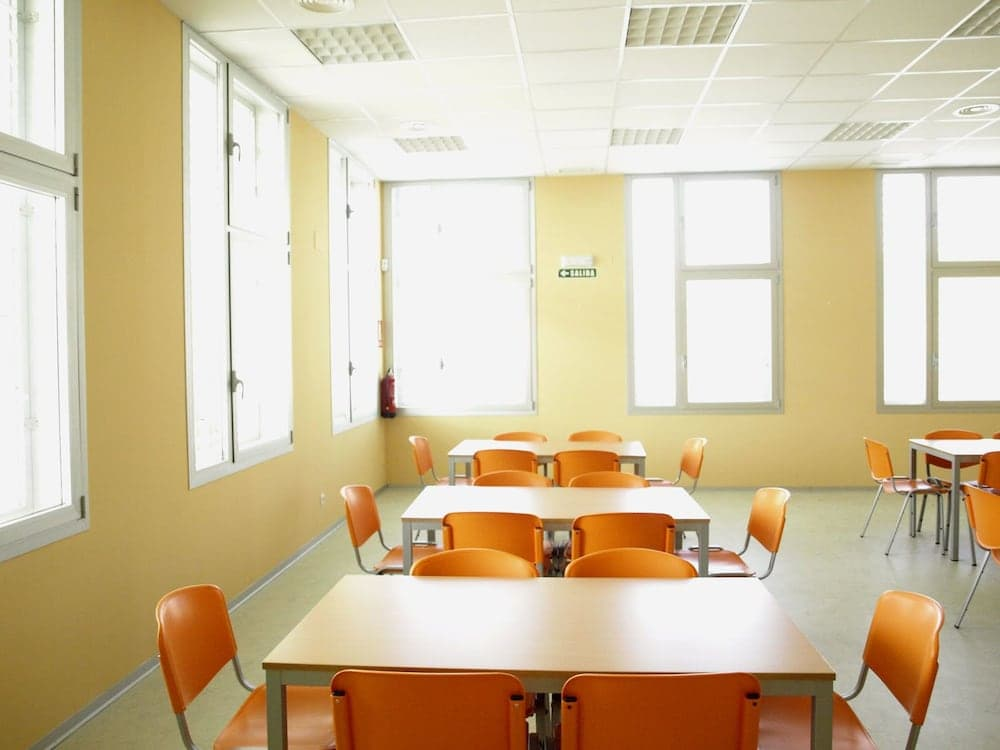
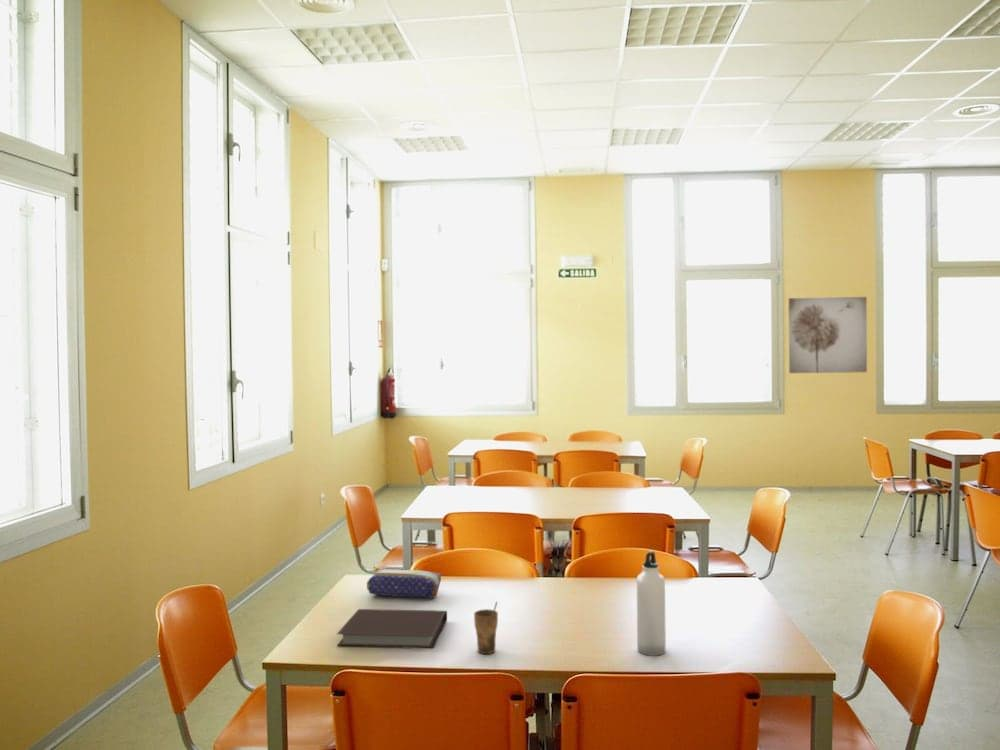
+ water bottle (650, 601)
+ notebook (394, 626)
+ pencil case (404, 582)
+ cup (486, 627)
+ wall art (827, 335)
